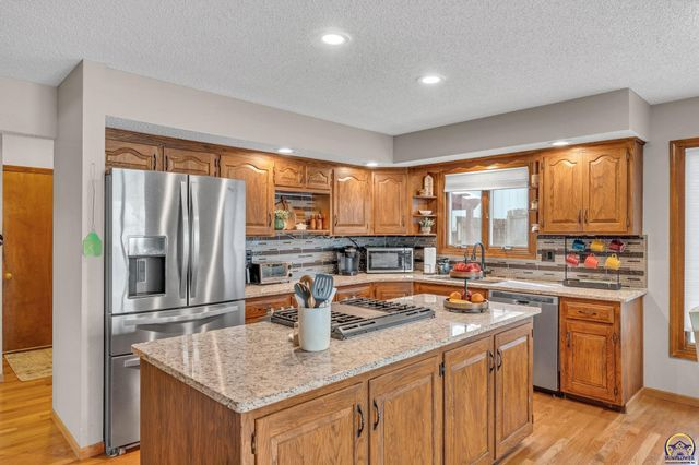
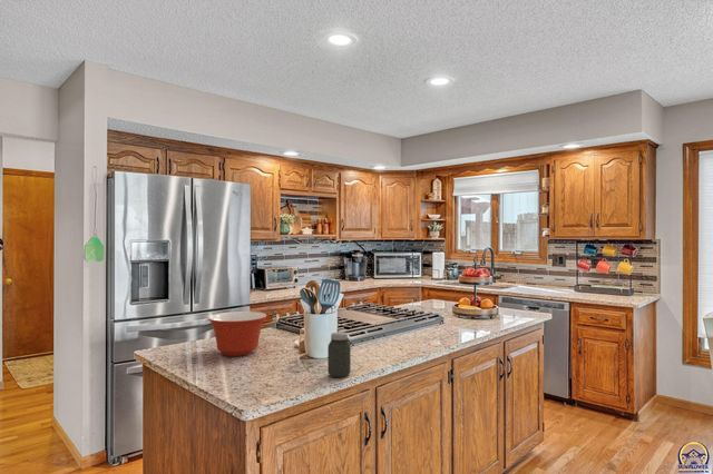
+ jar (339, 354)
+ mixing bowl (237, 334)
